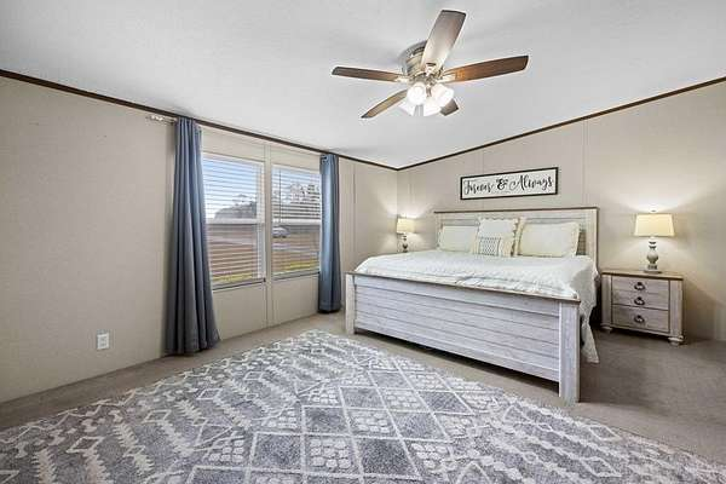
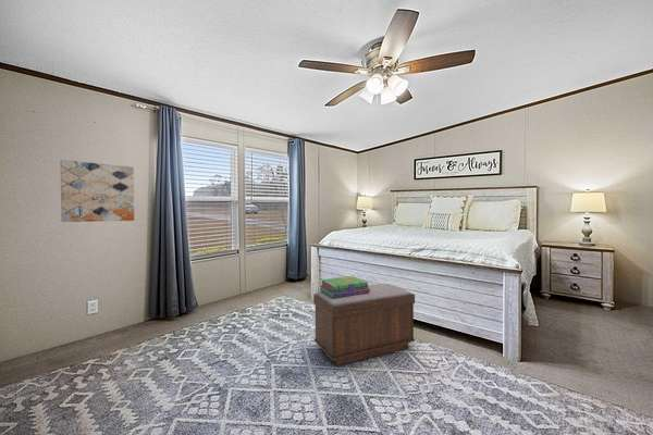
+ bench (364, 319)
+ stack of books (344, 285)
+ wall art (99, 192)
